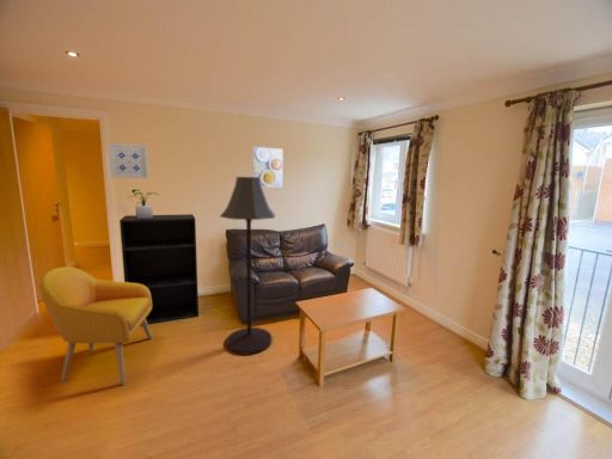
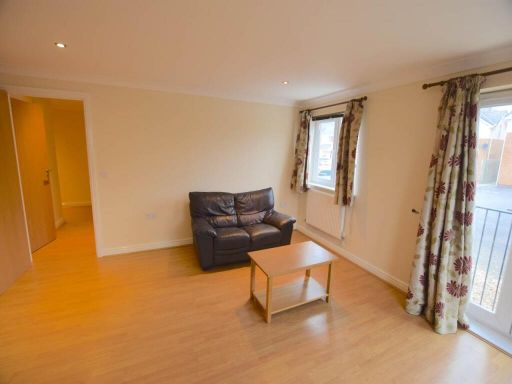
- bookshelf (163, 267)
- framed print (268, 167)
- floor lamp (249, 263)
- wall art (129, 161)
- armchair (98, 316)
- potted plant (143, 203)
